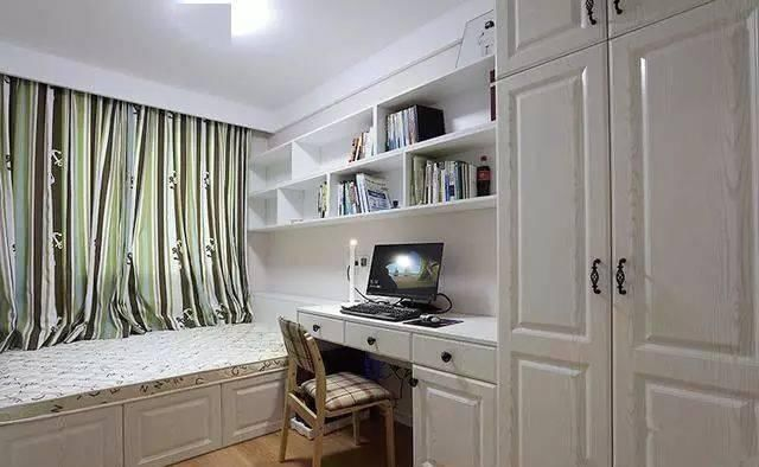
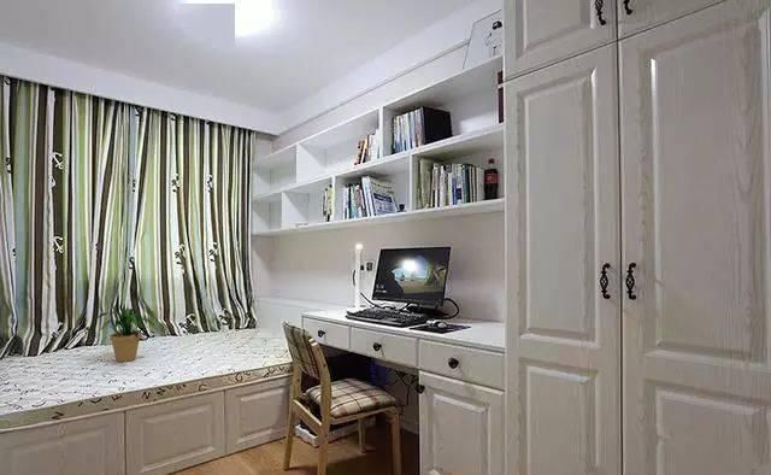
+ potted plant (125, 334)
